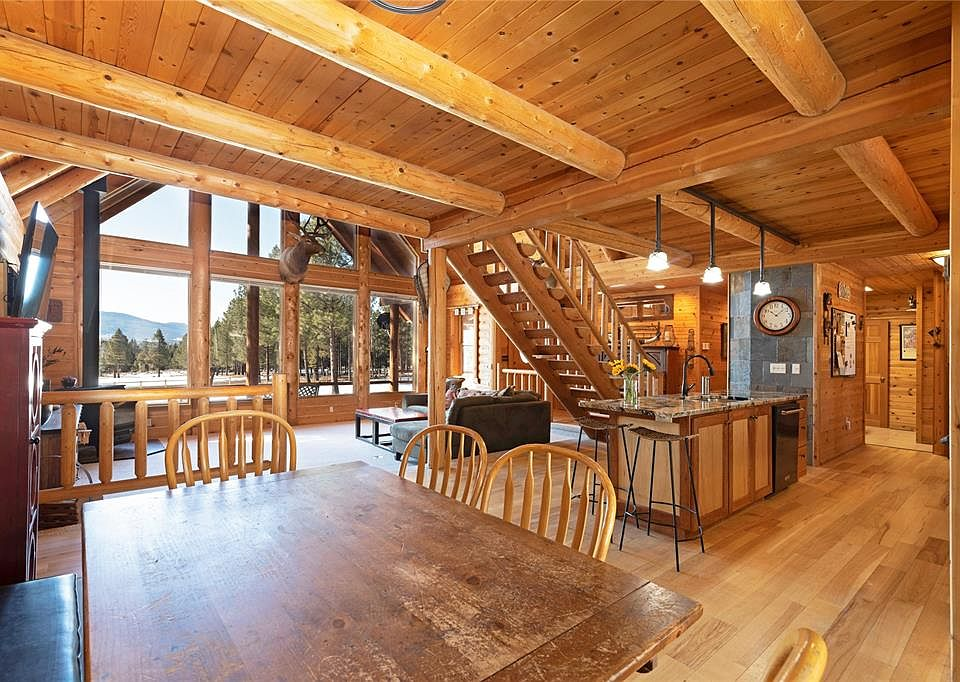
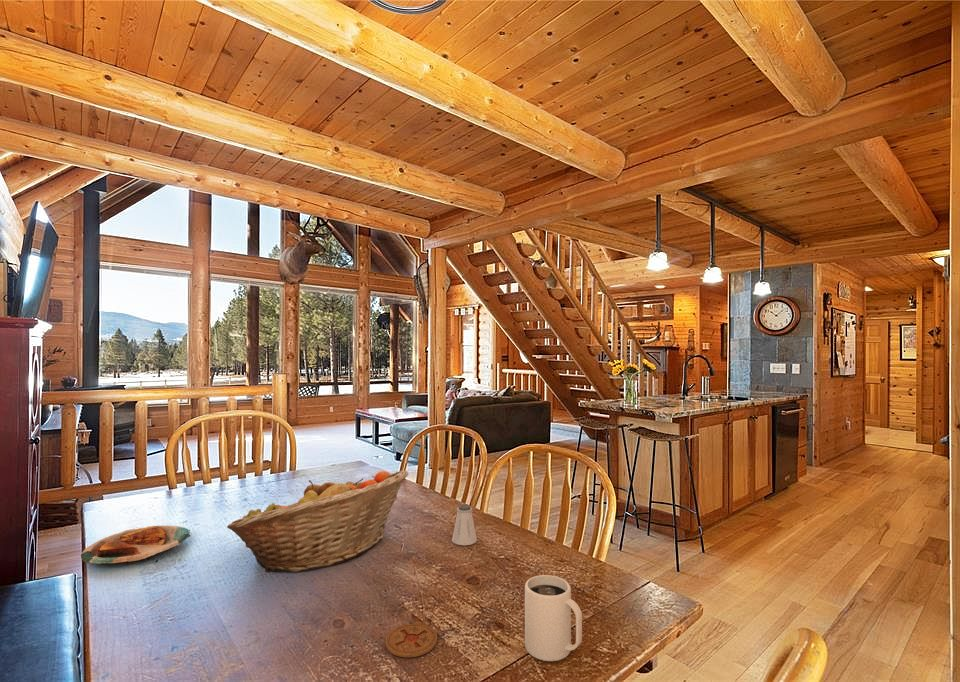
+ plate (137, 544)
+ mug (553, 618)
+ saltshaker (464, 523)
+ fruit basket (326, 511)
+ coaster (411, 639)
